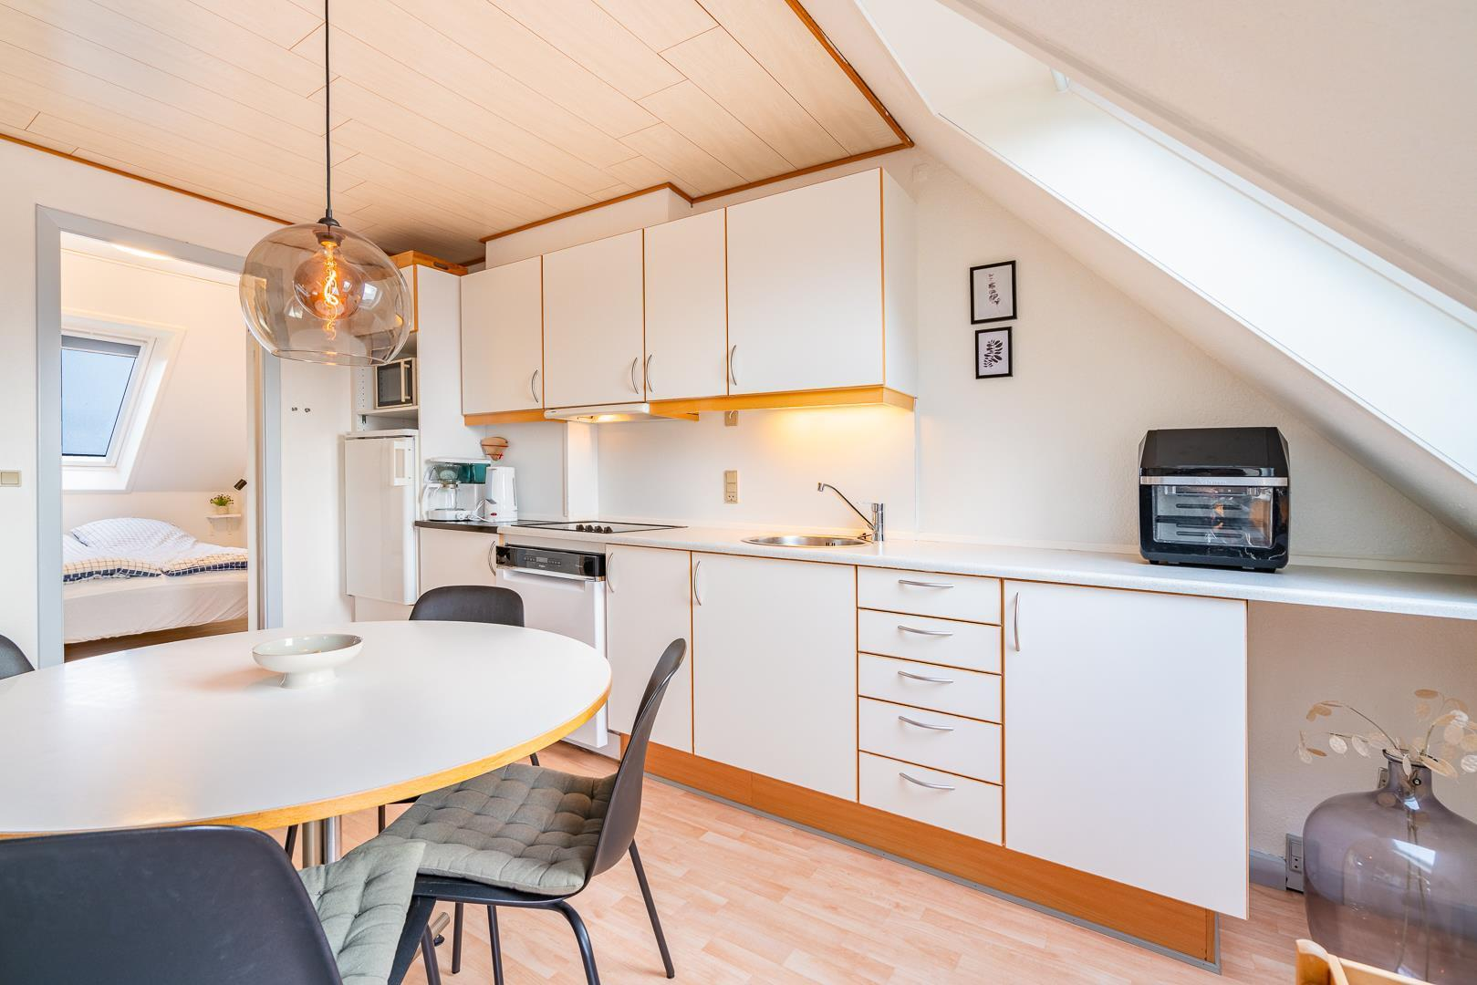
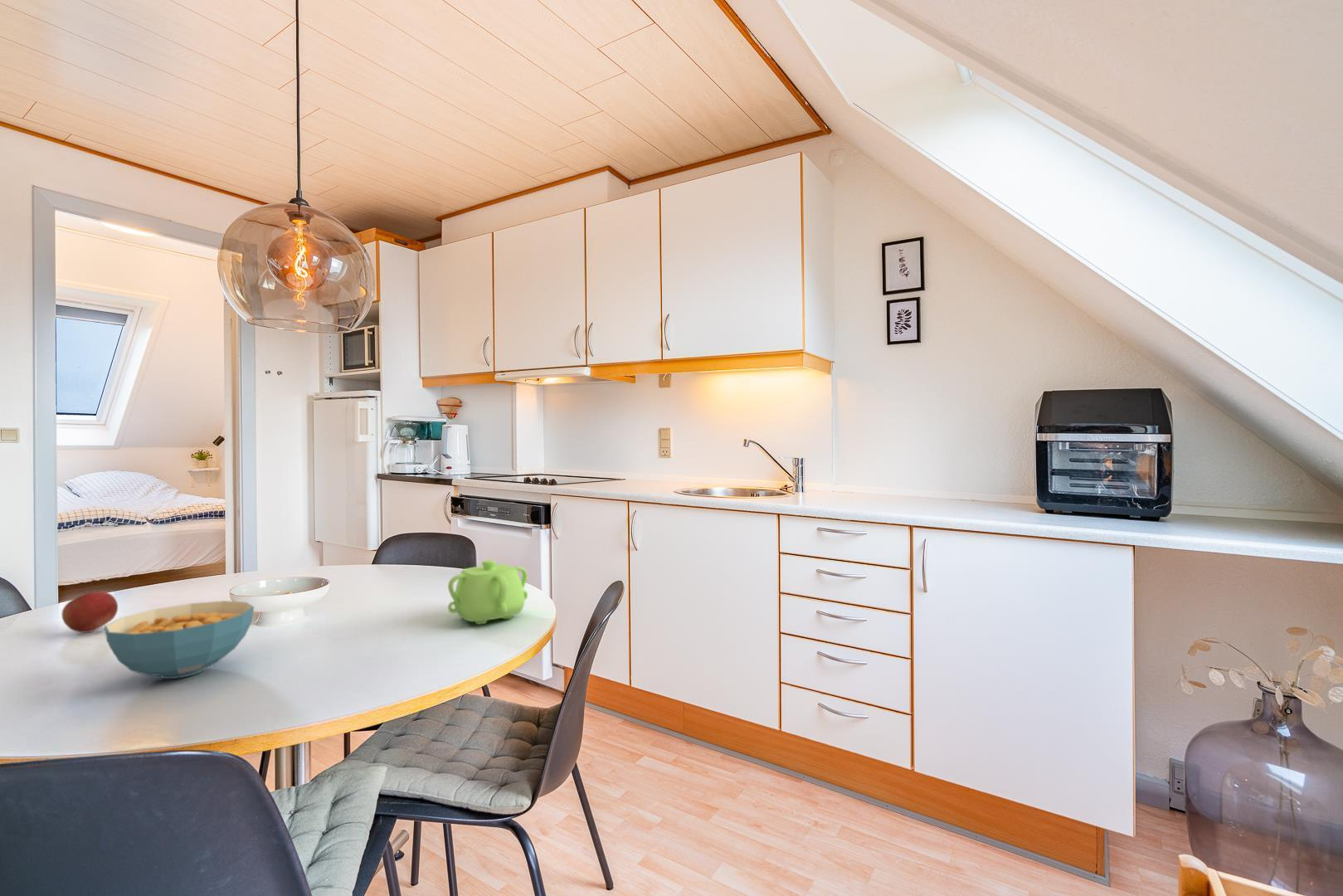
+ cereal bowl (183, 644)
+ teapot (487, 587)
+ apple (90, 611)
